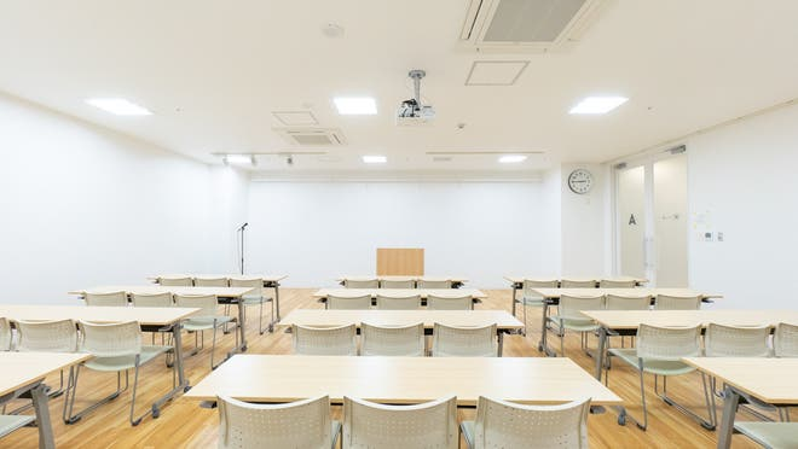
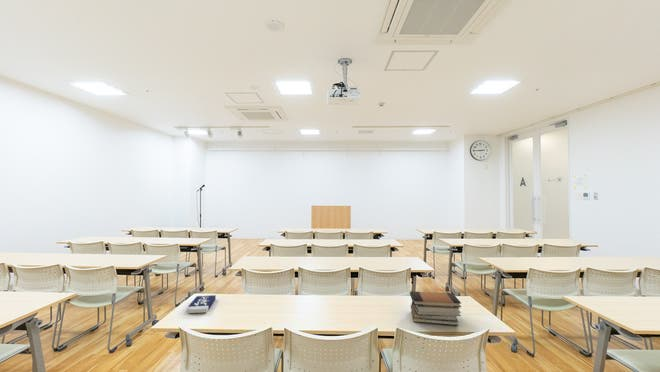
+ book (201, 303)
+ book stack (434, 307)
